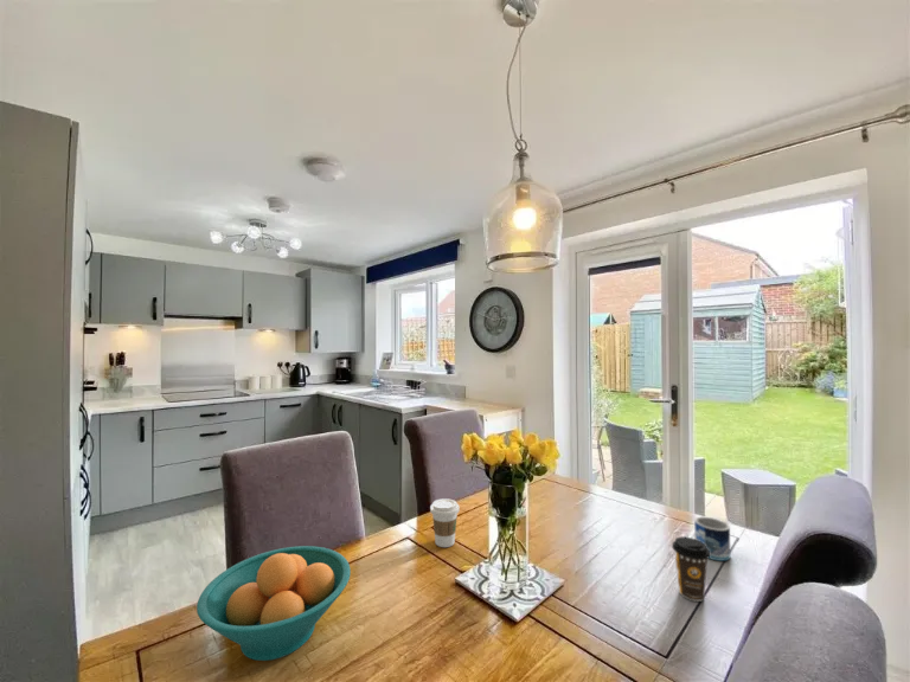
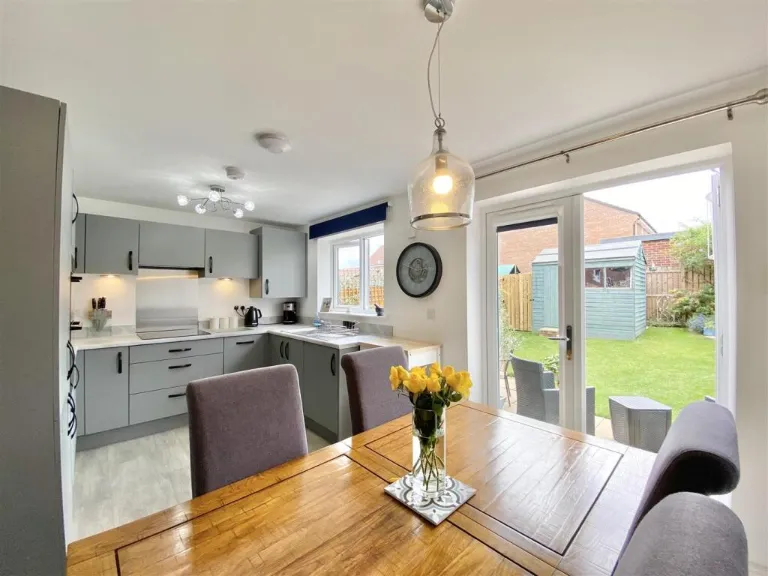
- coffee cup (444, 522)
- mug (716, 536)
- coffee cup (691, 568)
- fruit bowl (278, 596)
